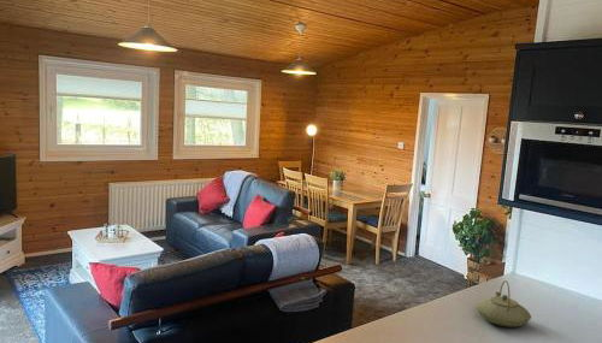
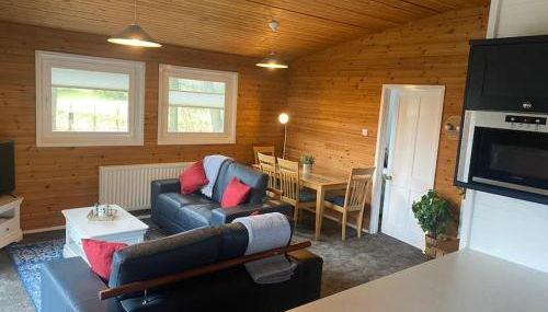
- teapot (503, 300)
